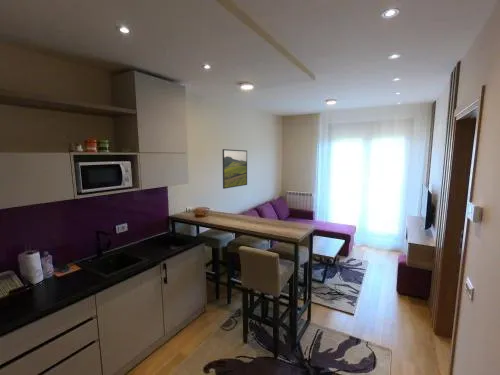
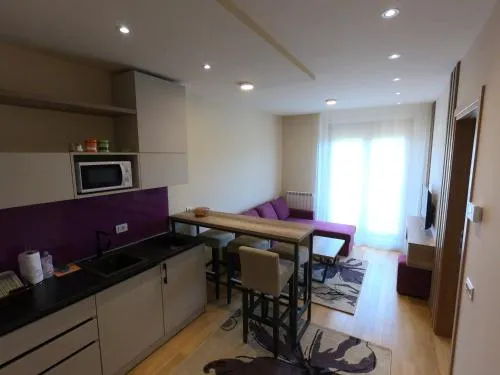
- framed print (235, 168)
